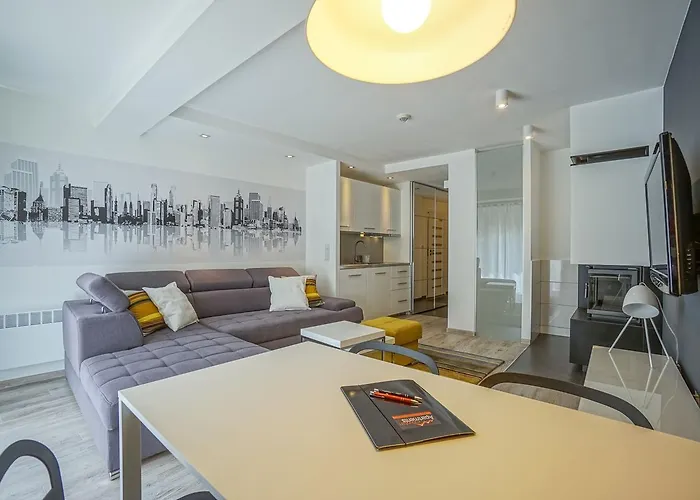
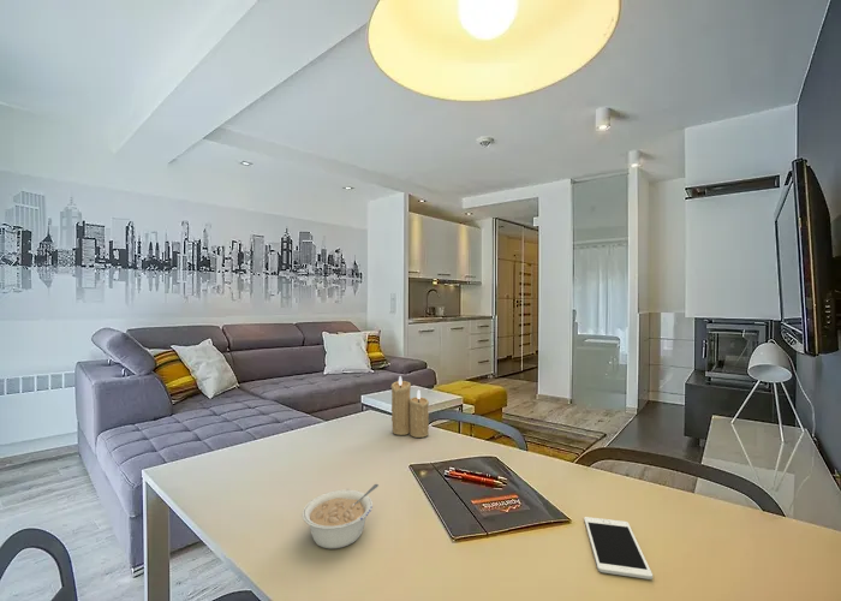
+ cell phone (614, 543)
+ legume (339, 516)
+ candle (410, 405)
